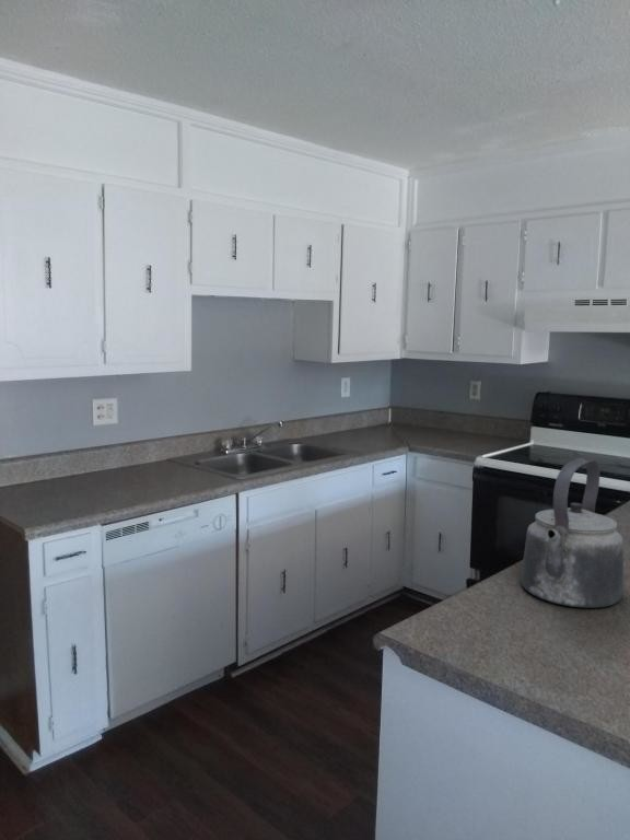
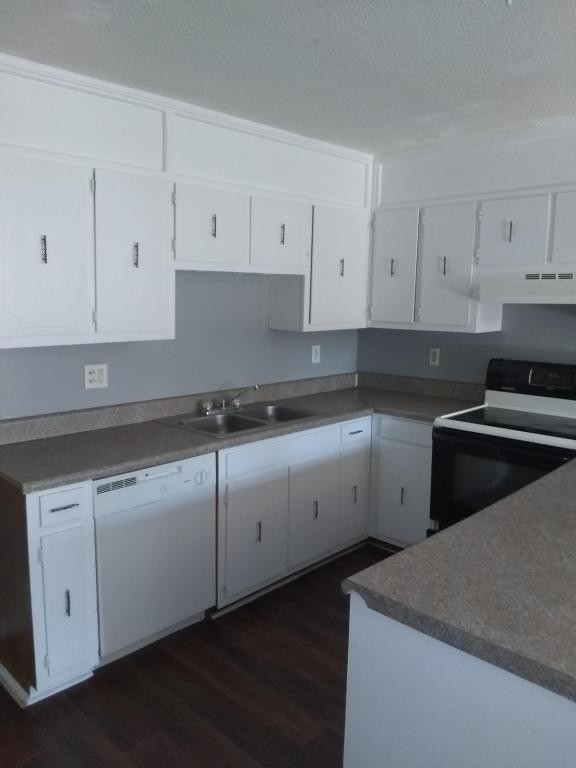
- kettle (571, 528)
